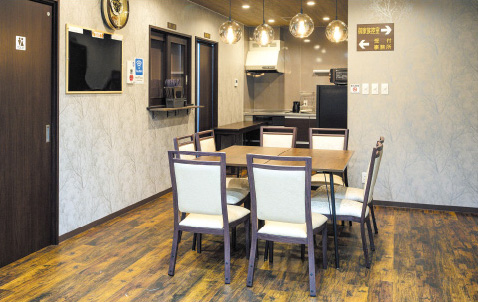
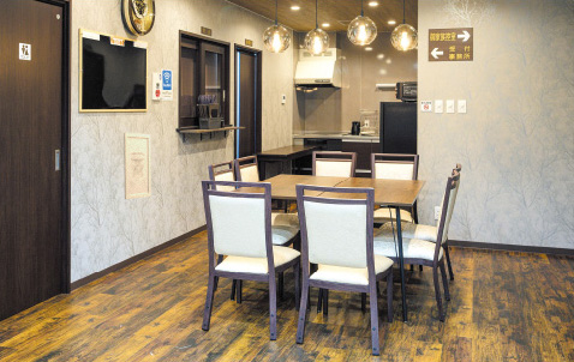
+ wall art (137, 165)
